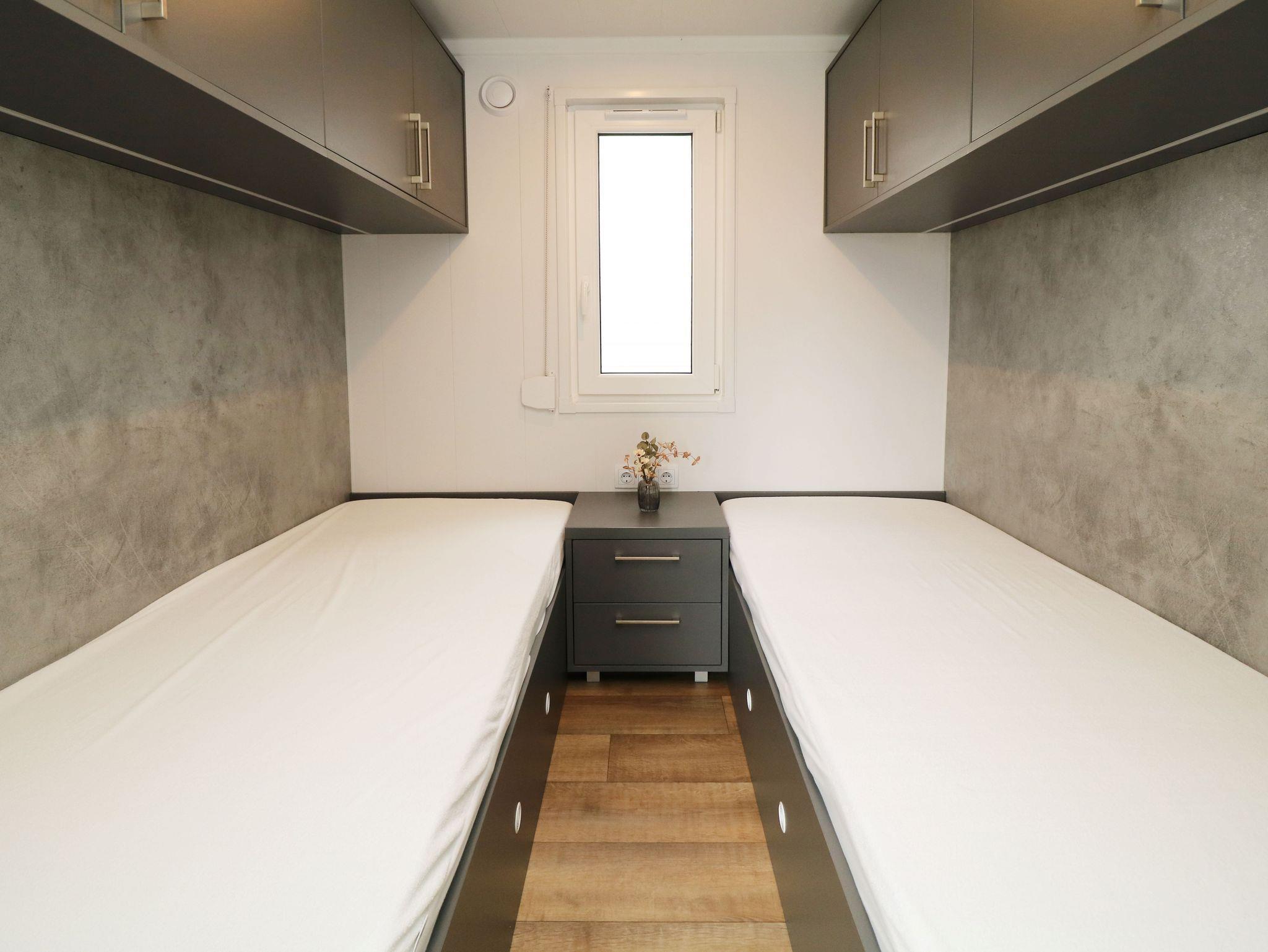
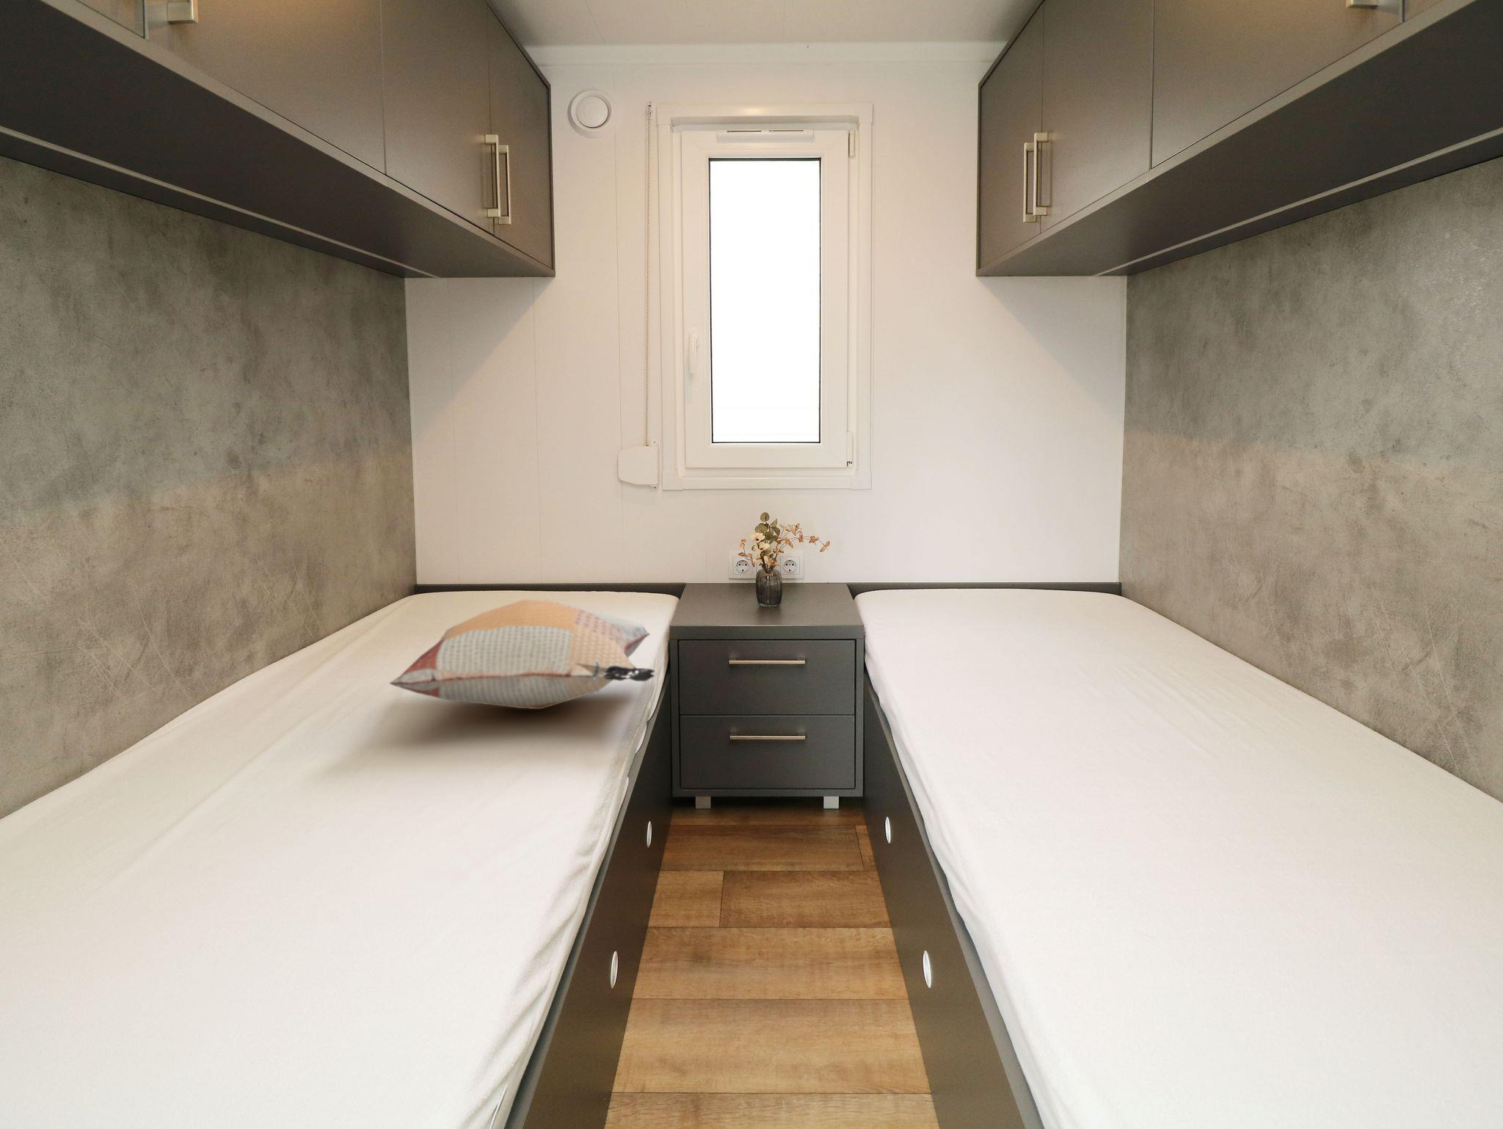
+ decorative pillow (537, 655)
